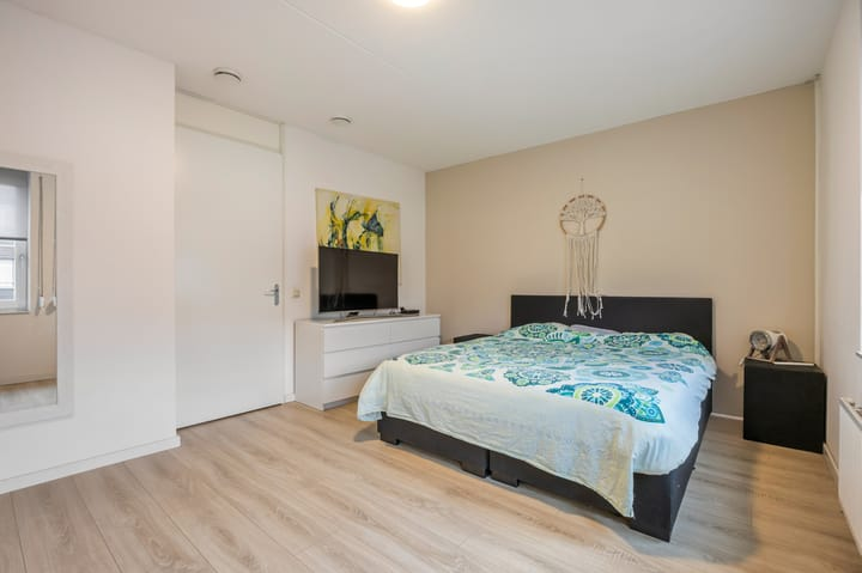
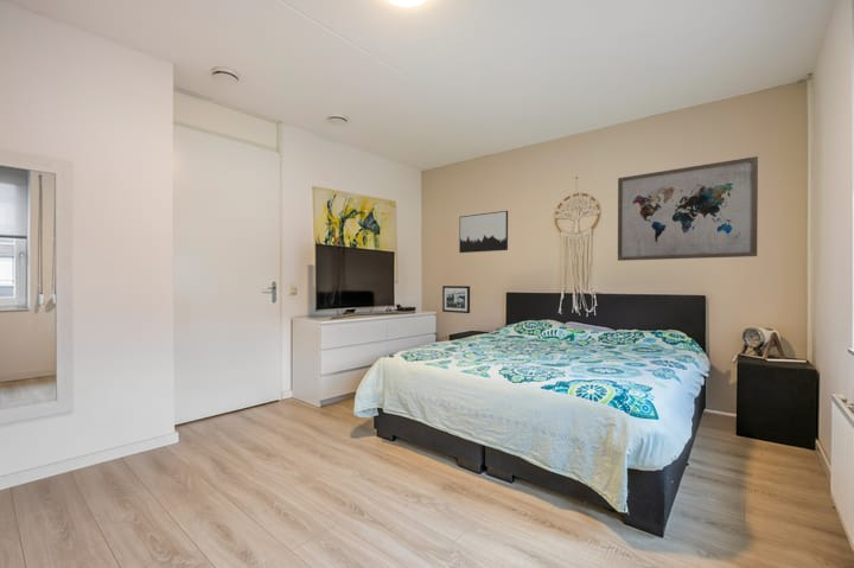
+ picture frame (455, 299)
+ wall art (482, 232)
+ wall art (681, 213)
